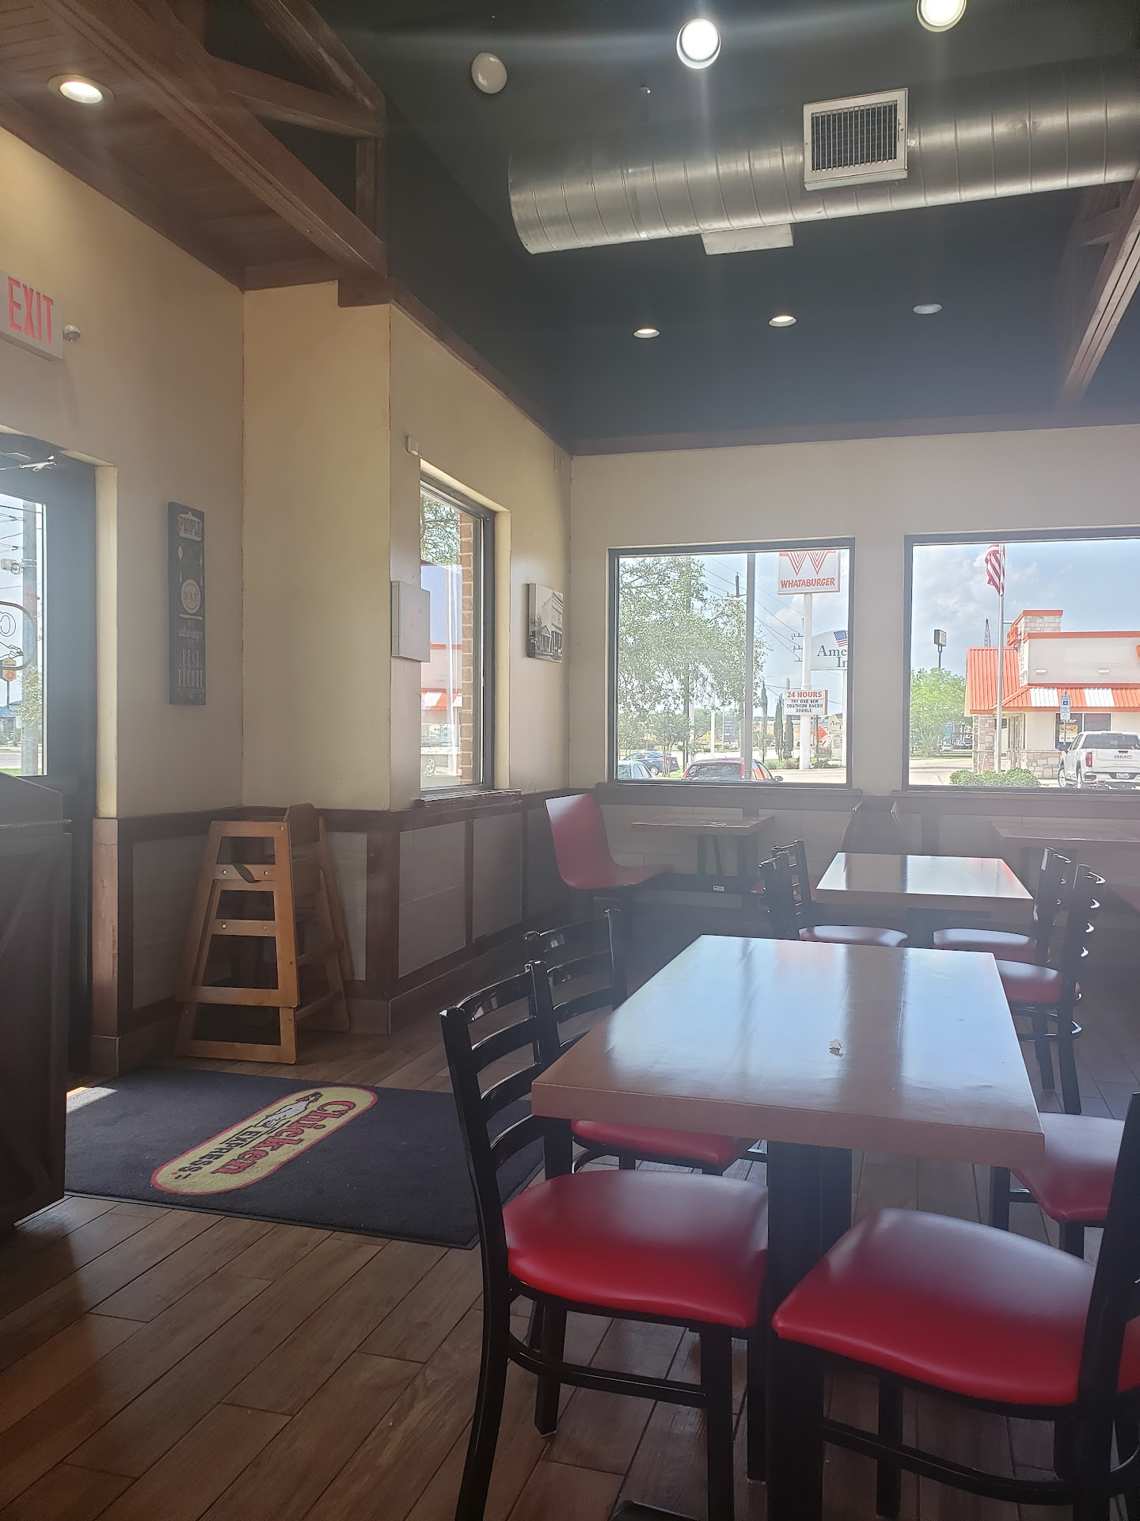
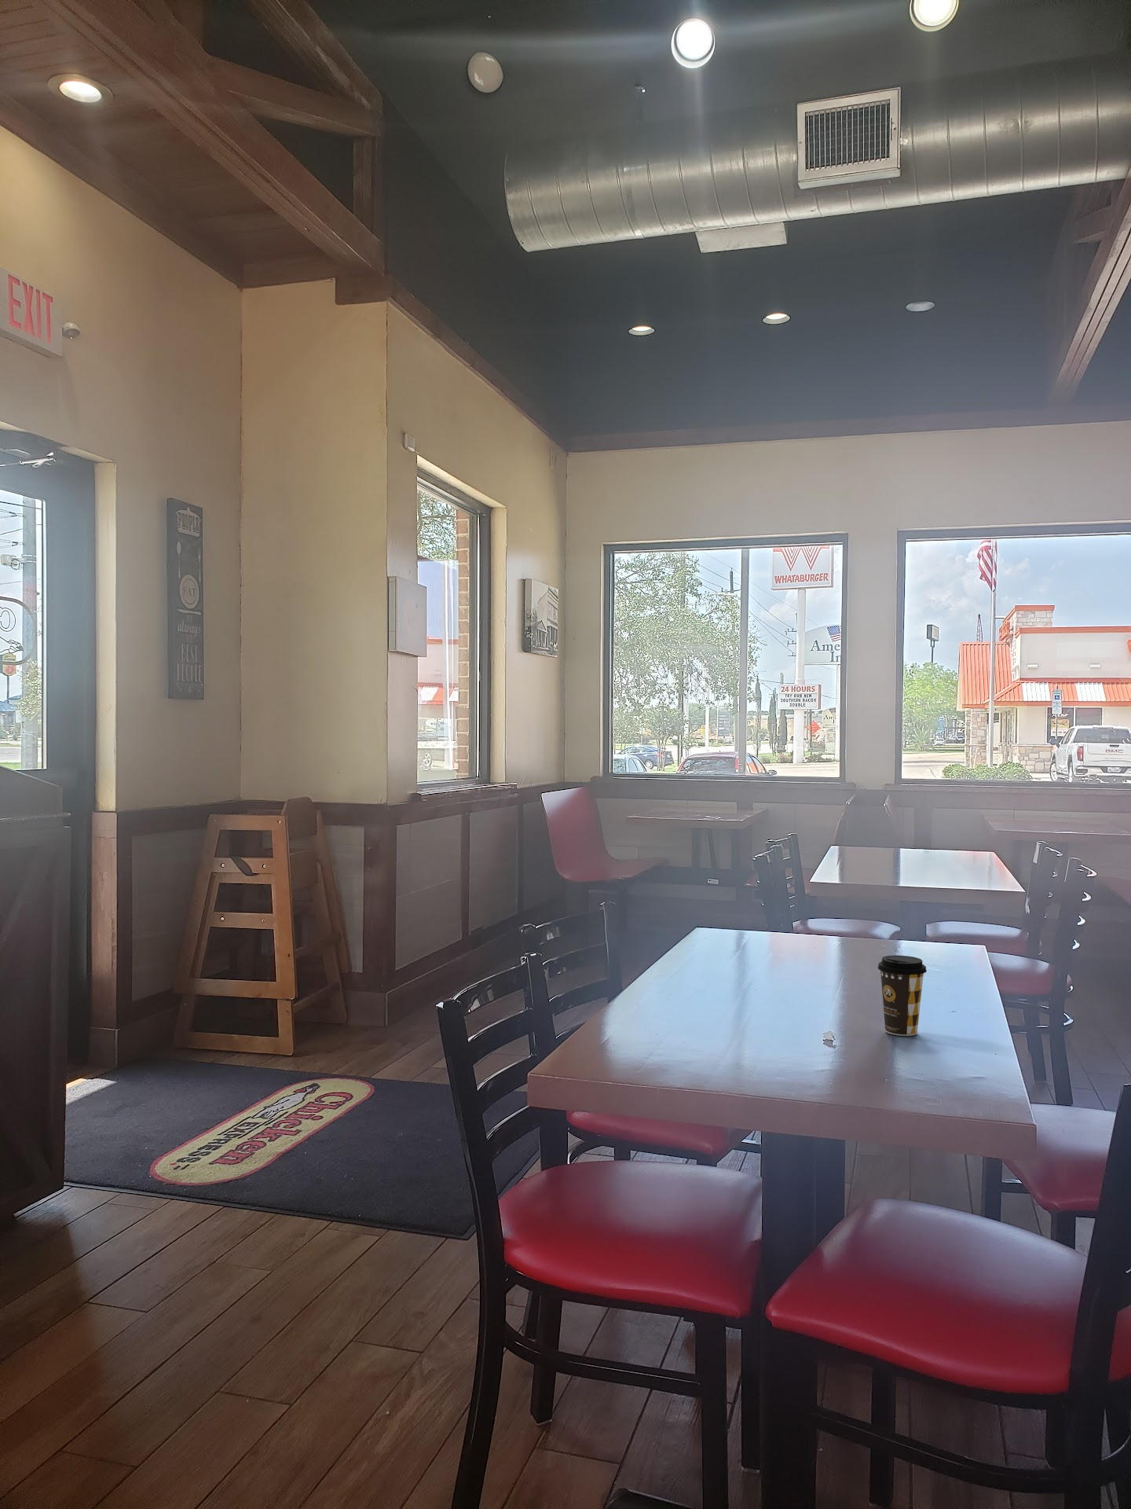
+ coffee cup (902, 995)
